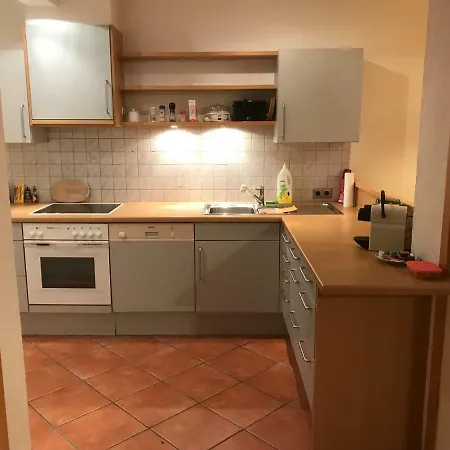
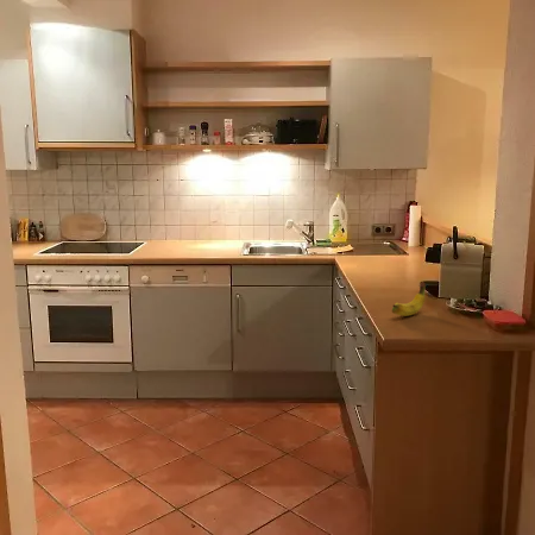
+ fruit (411, 301)
